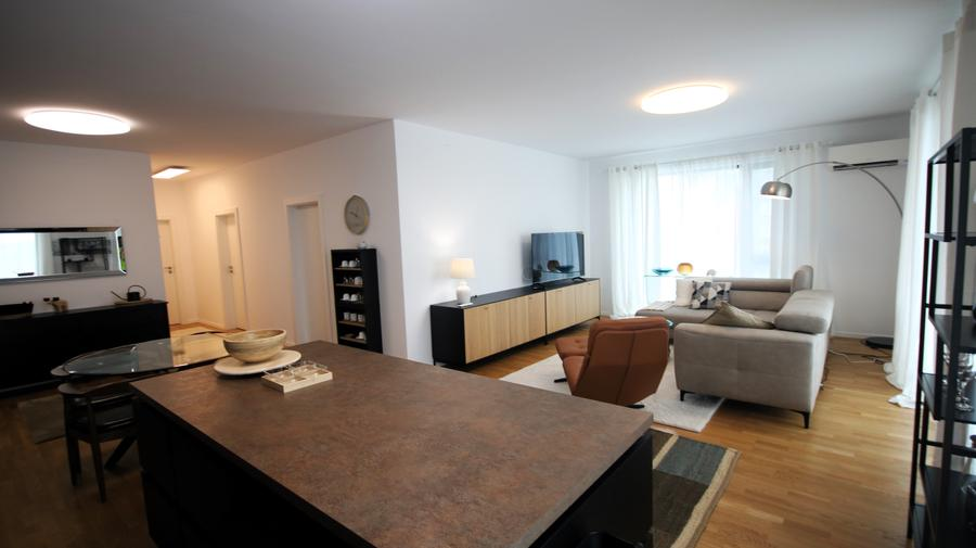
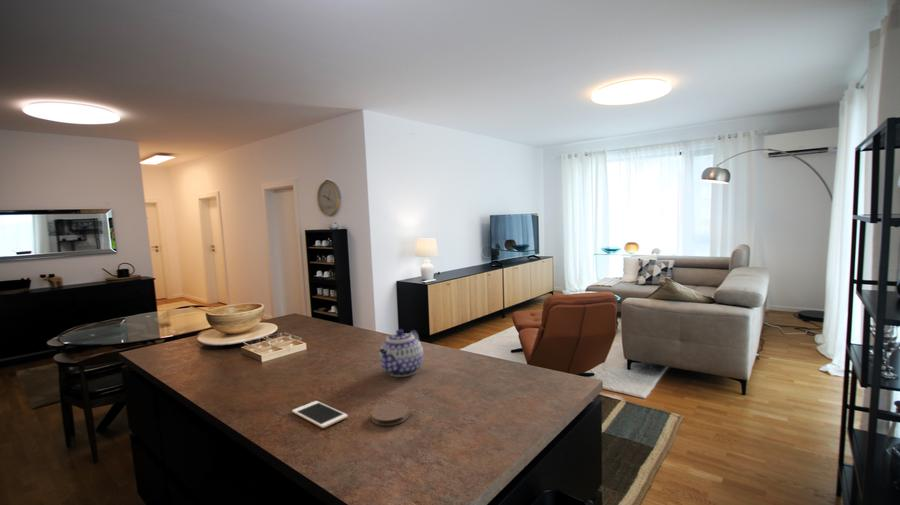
+ teapot (401, 350)
+ coaster (390, 414)
+ cell phone (319, 413)
